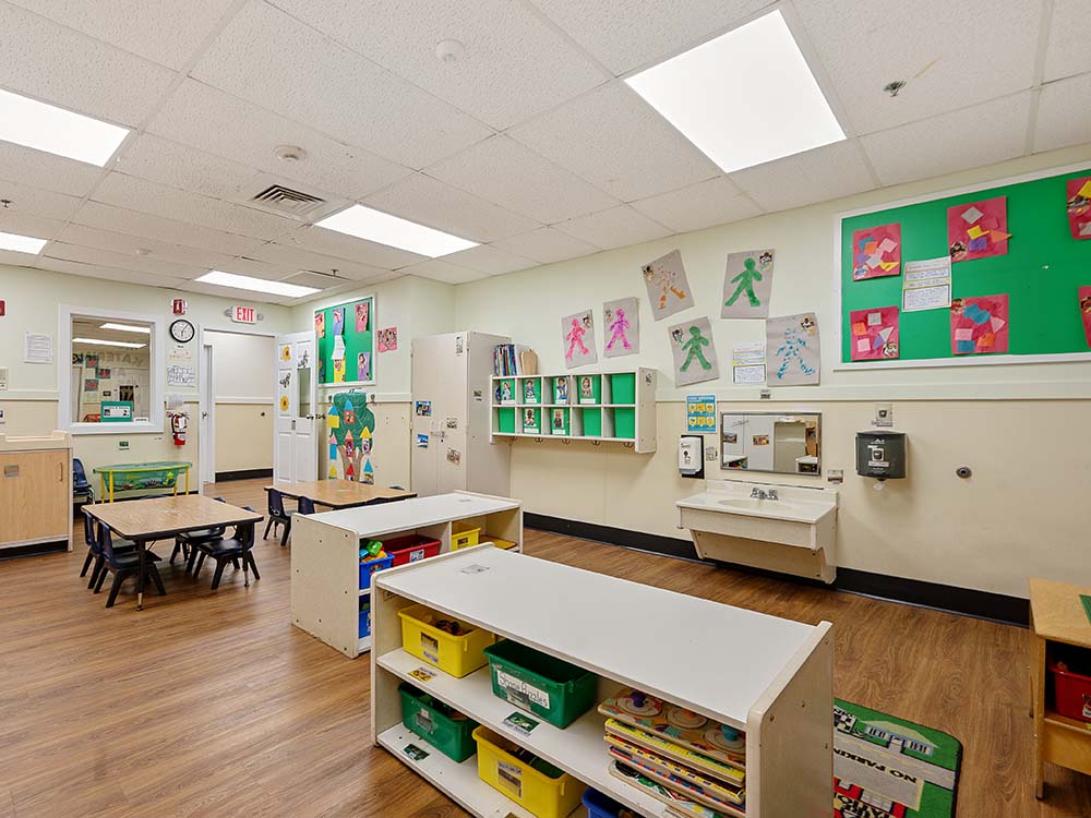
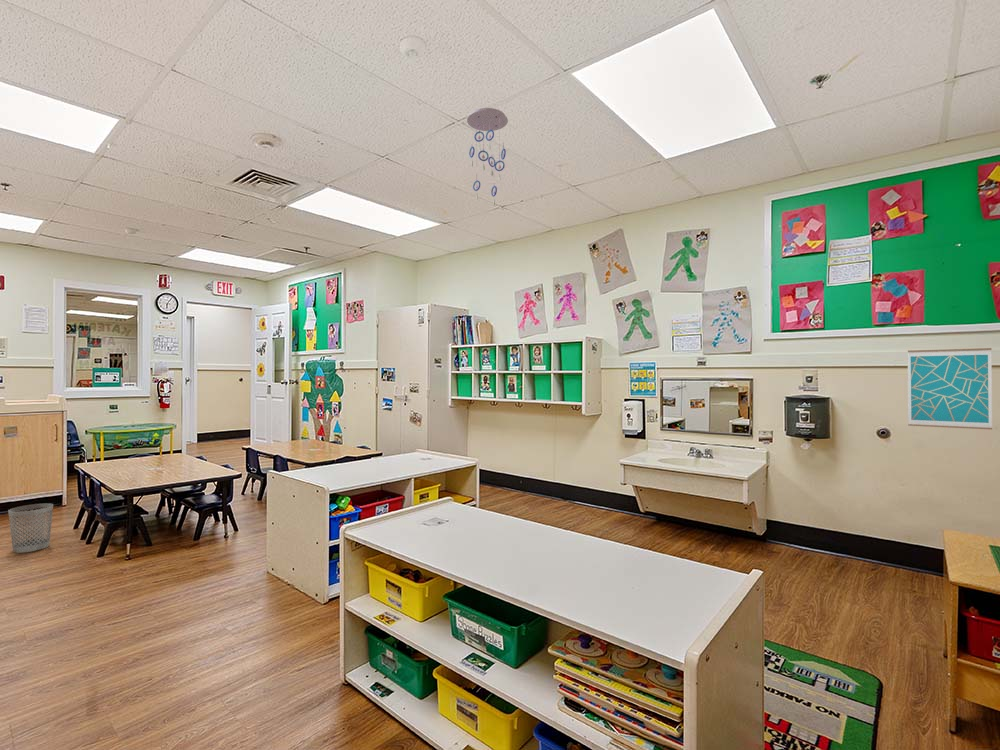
+ wastebasket (31, 528)
+ wall art (948, 388)
+ ceiling mobile (488, 160)
